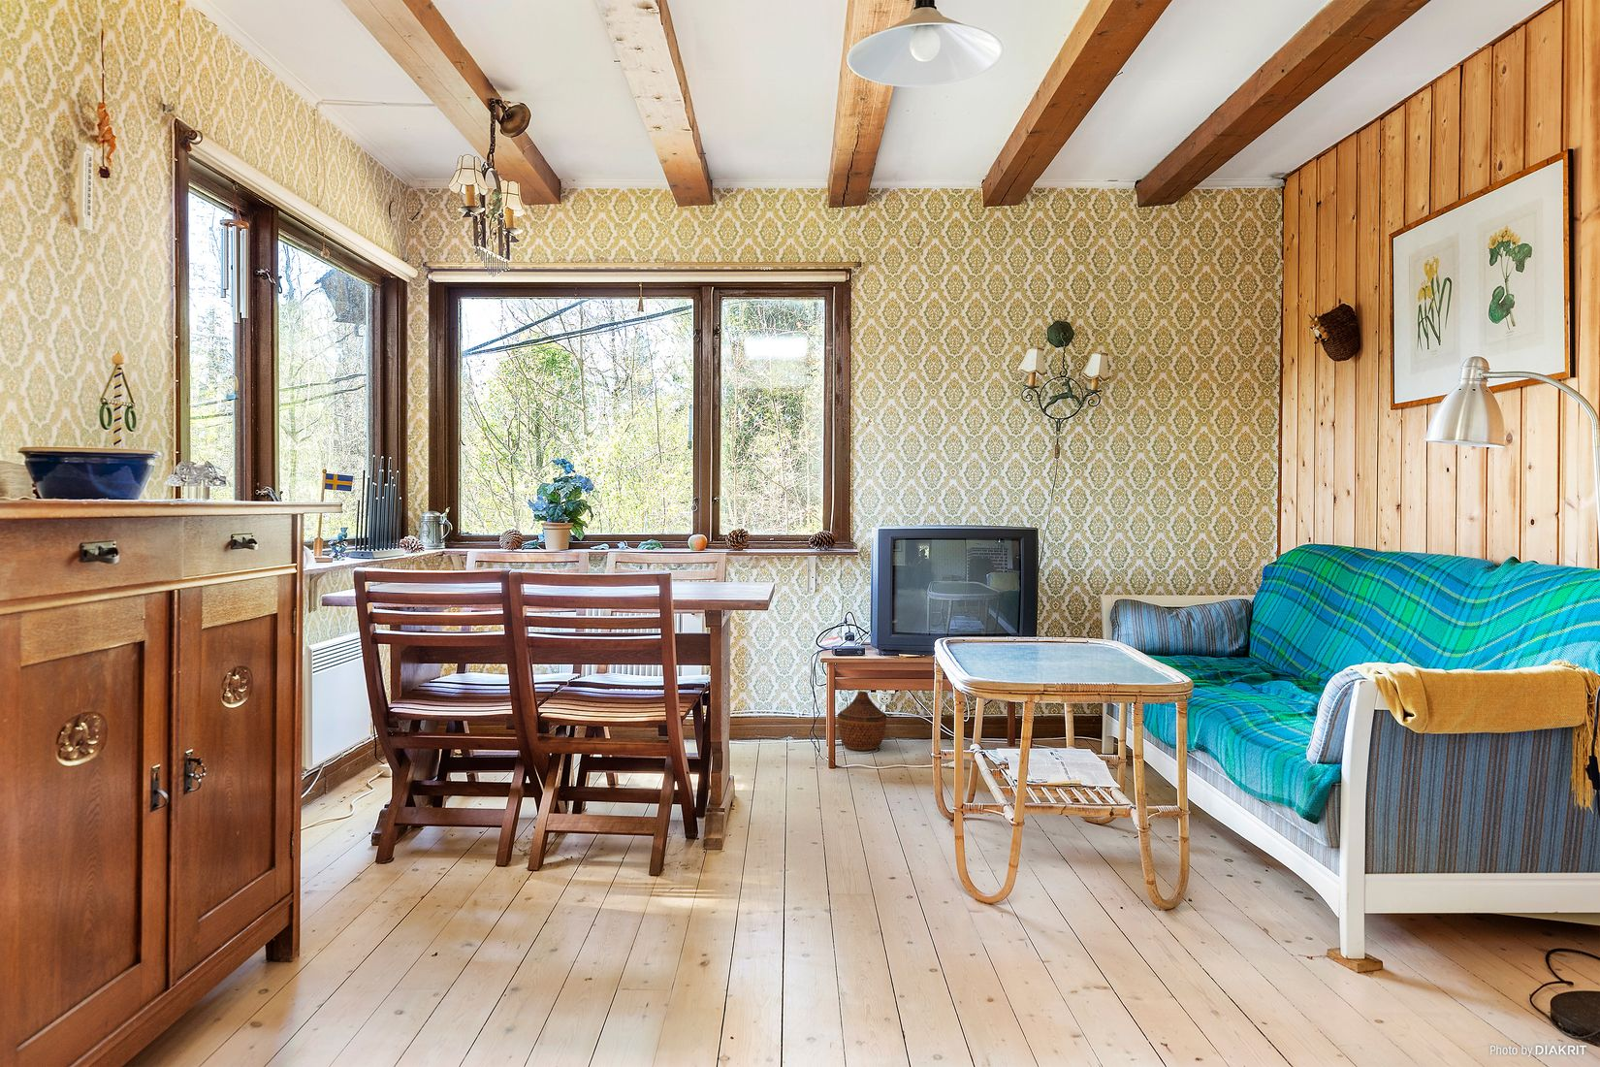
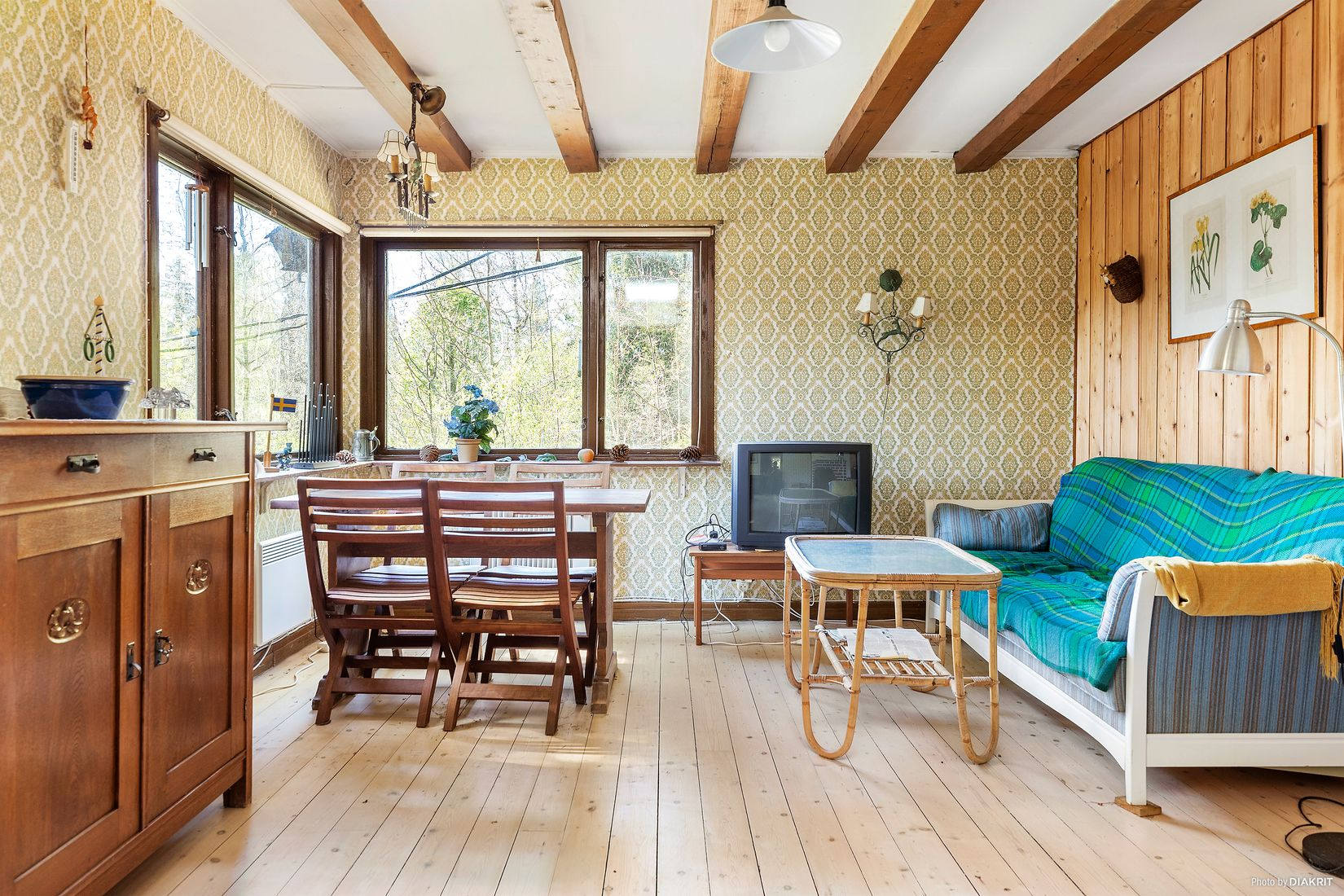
- woven basket (862, 719)
